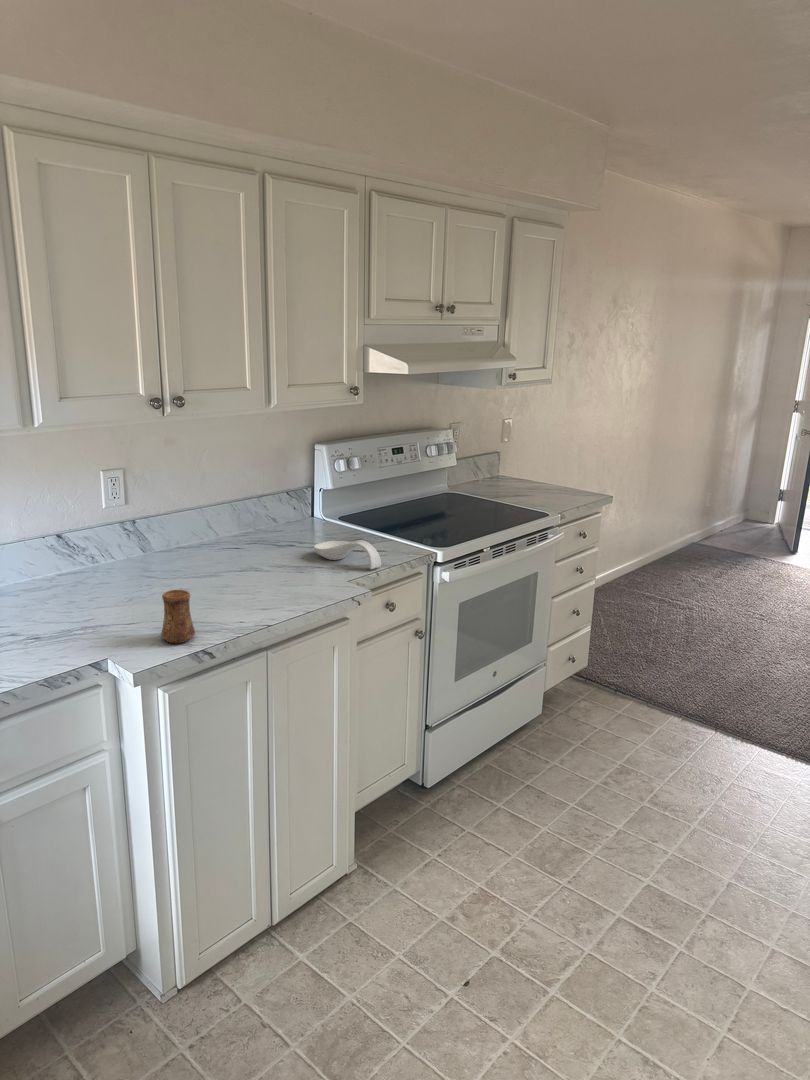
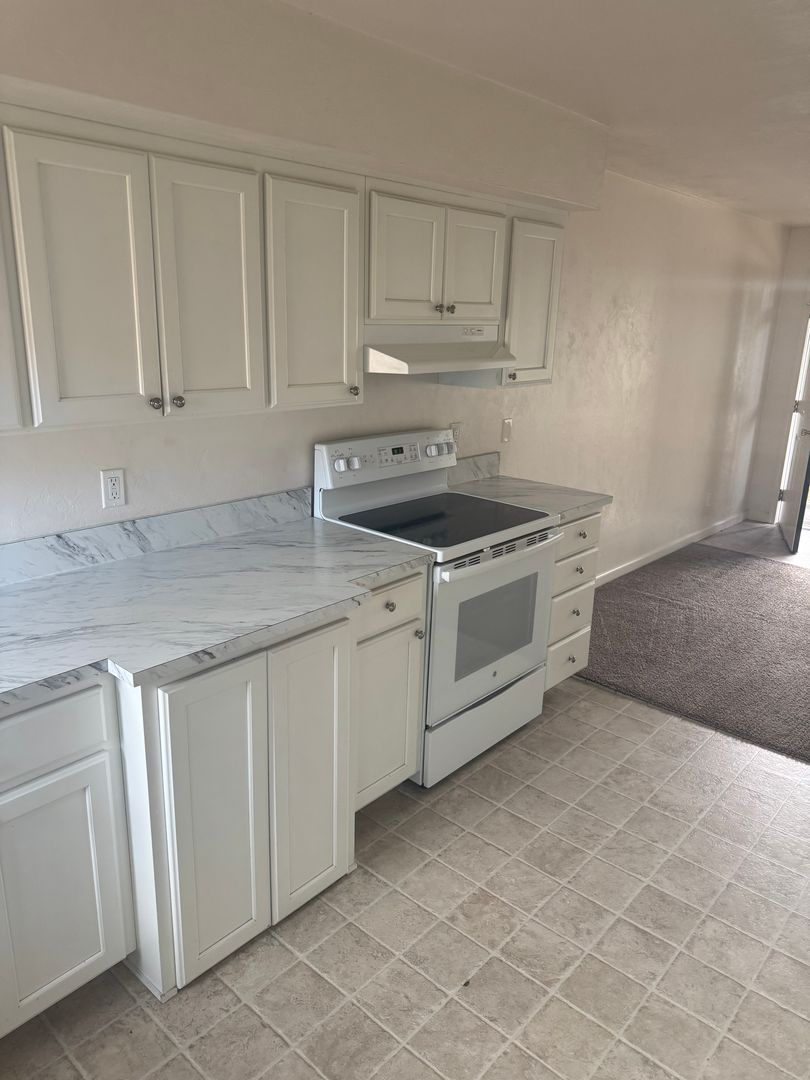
- spoon rest (347, 549)
- cup (177, 616)
